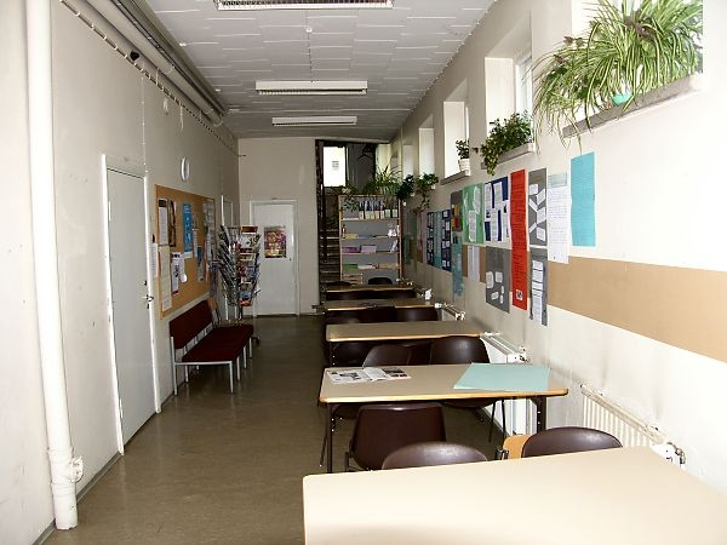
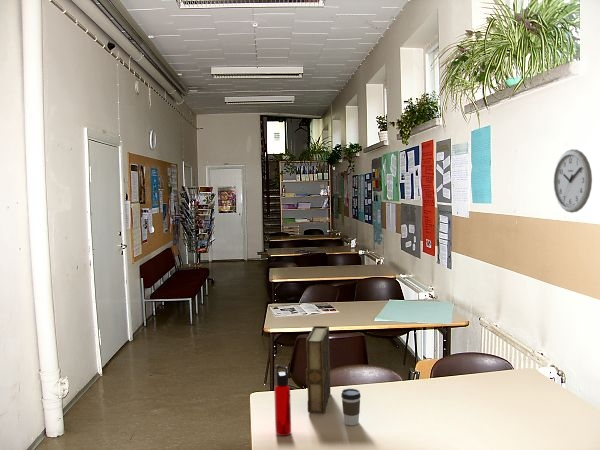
+ wall clock (570, 181)
+ water bottle (282, 398)
+ coffee cup (351, 407)
+ book (318, 367)
